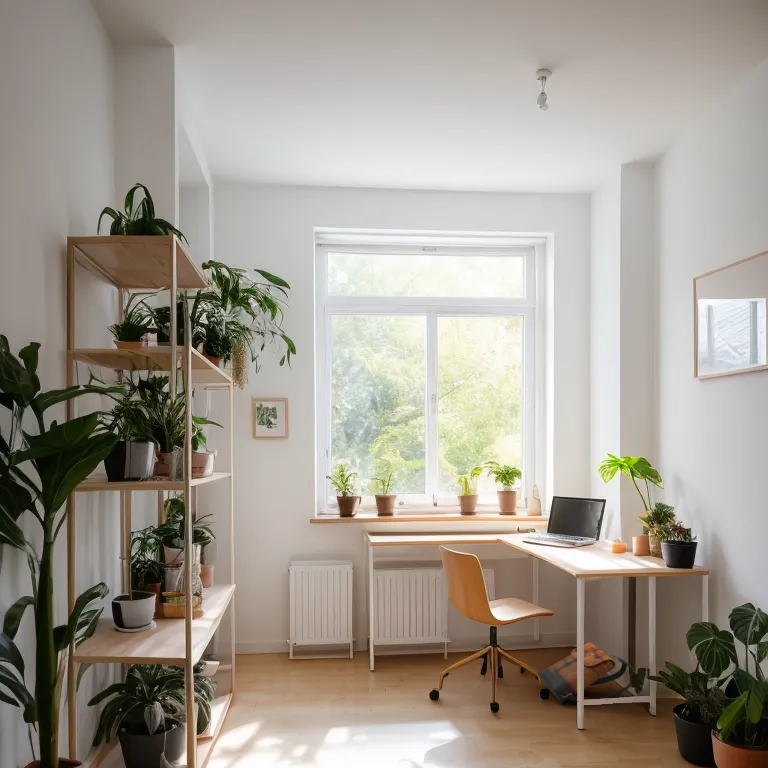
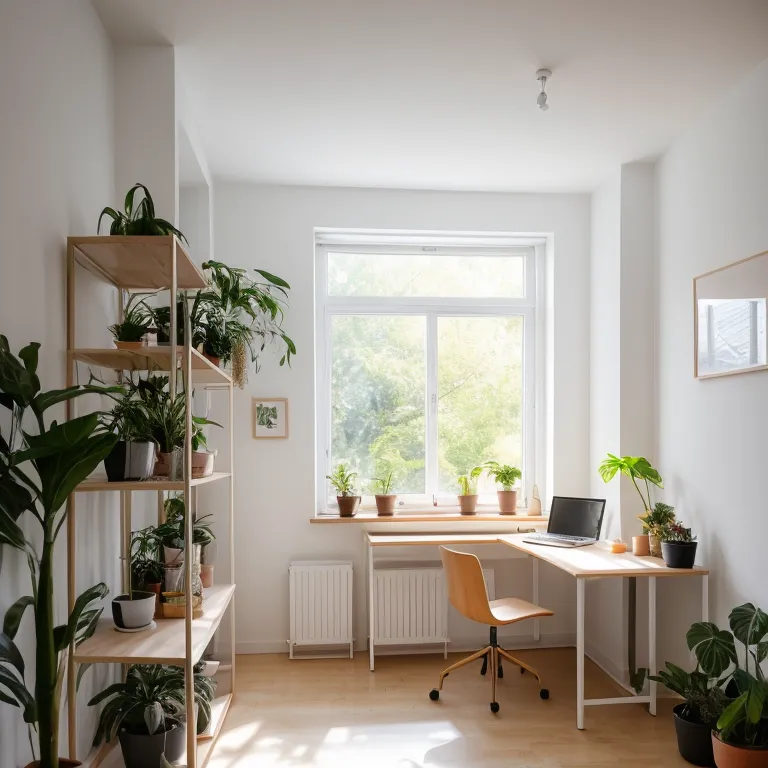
- backpack (589, 672)
